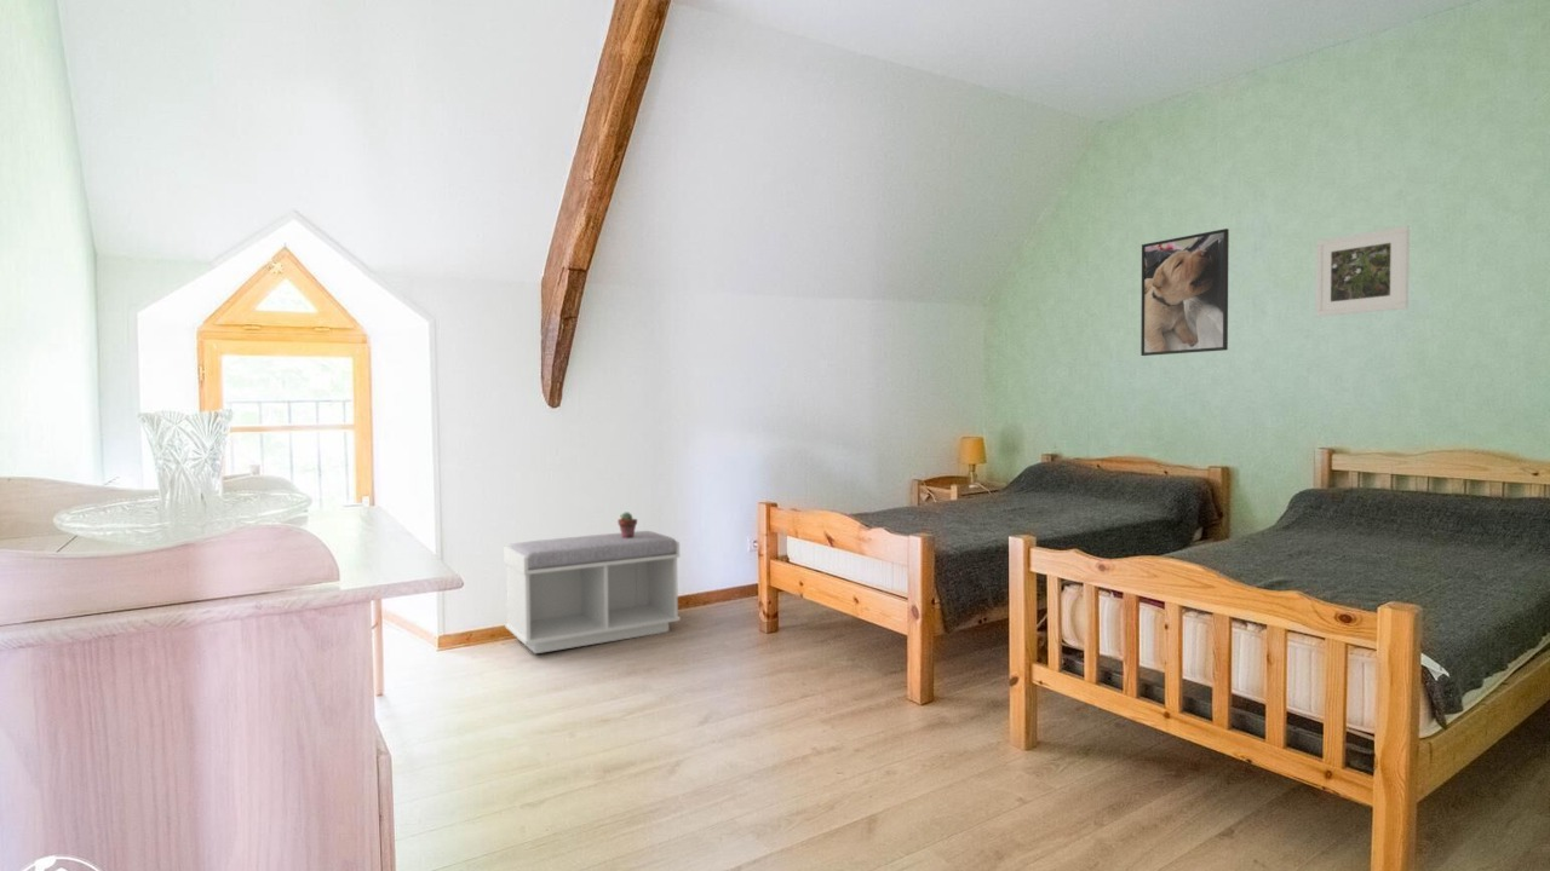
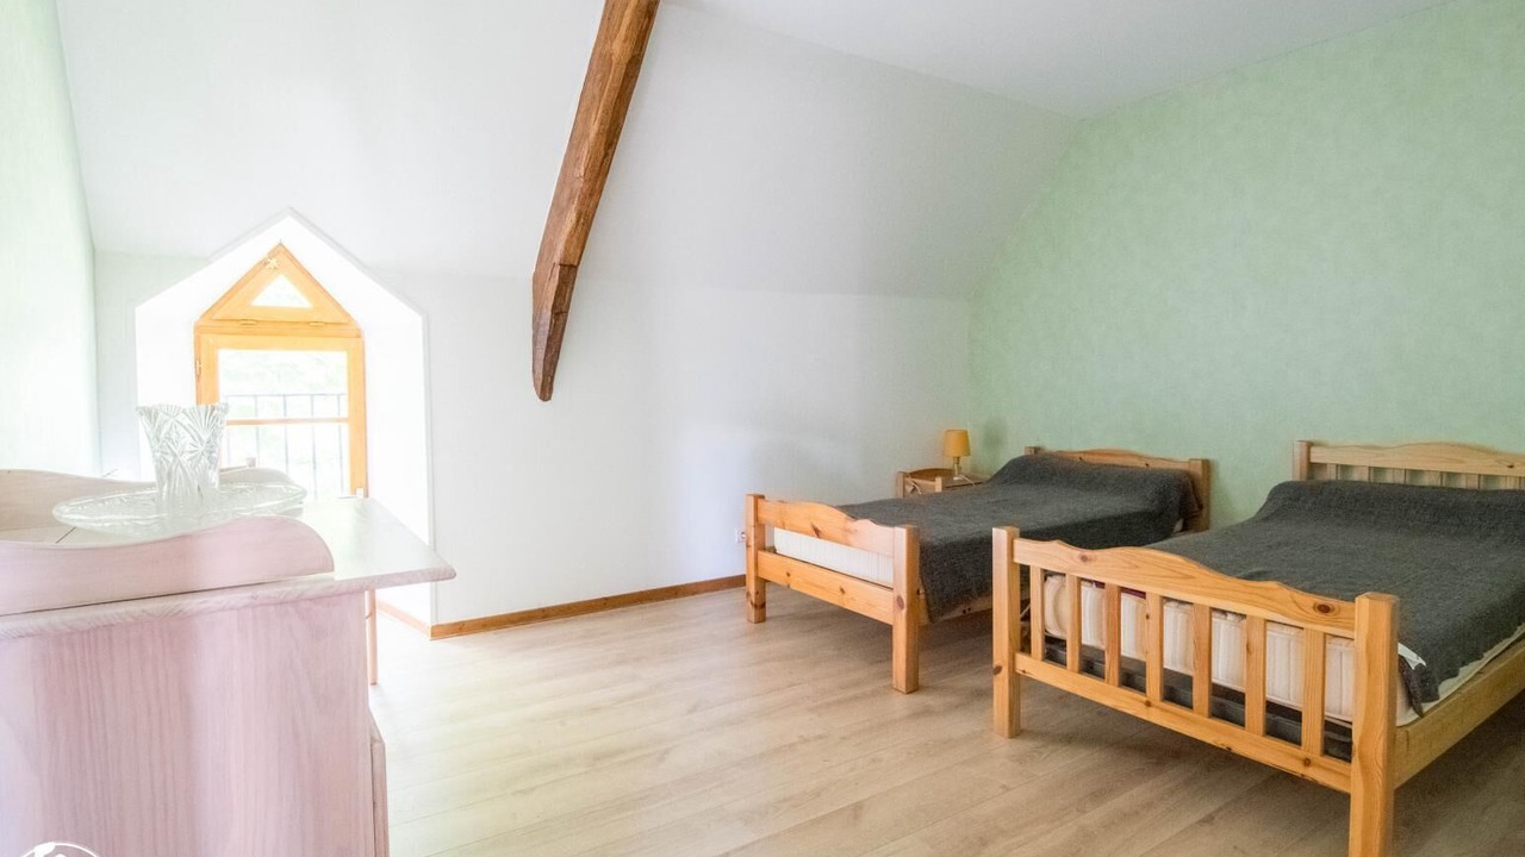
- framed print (1360, 272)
- bench (593, 587)
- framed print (1182, 295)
- potted succulent (627, 524)
